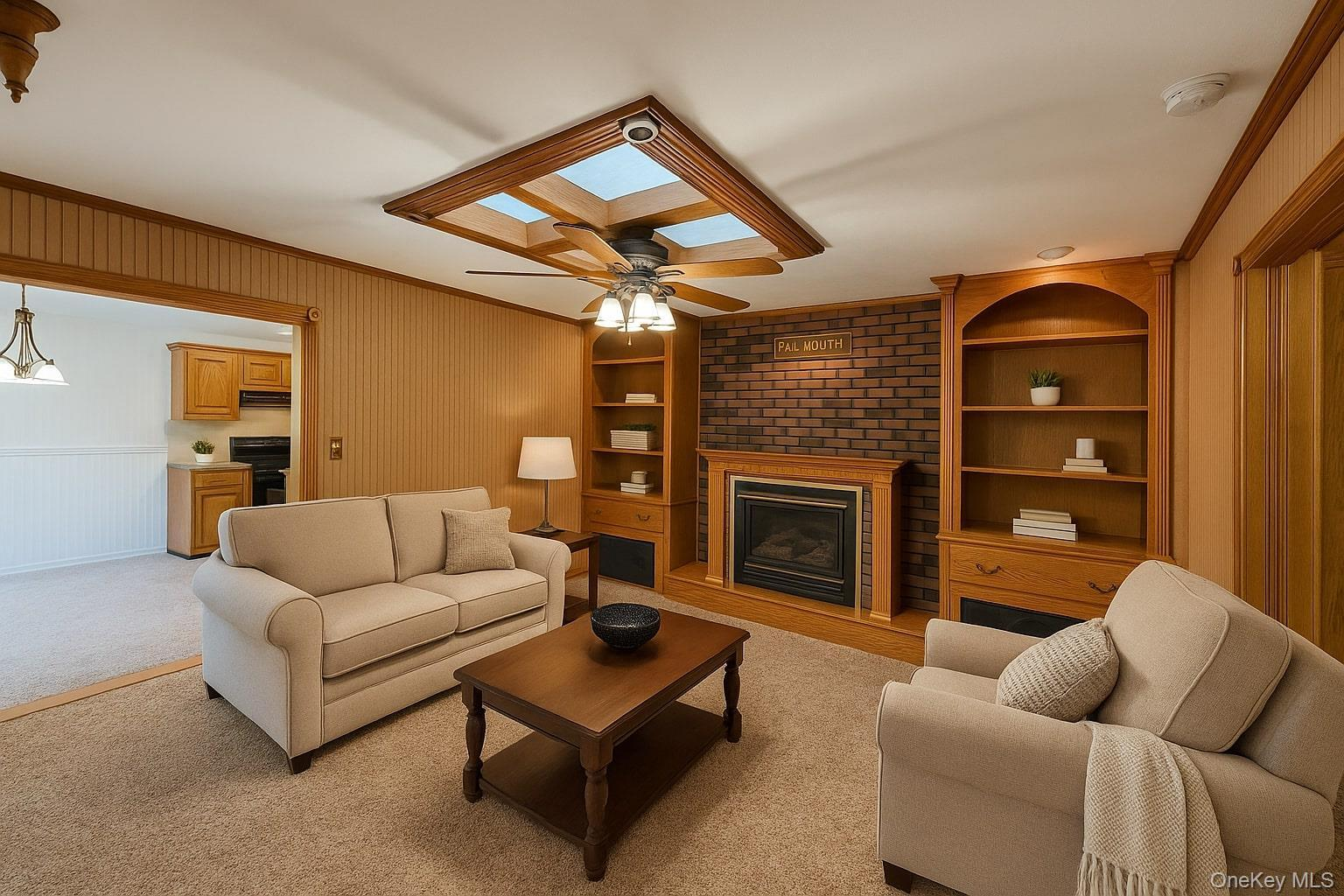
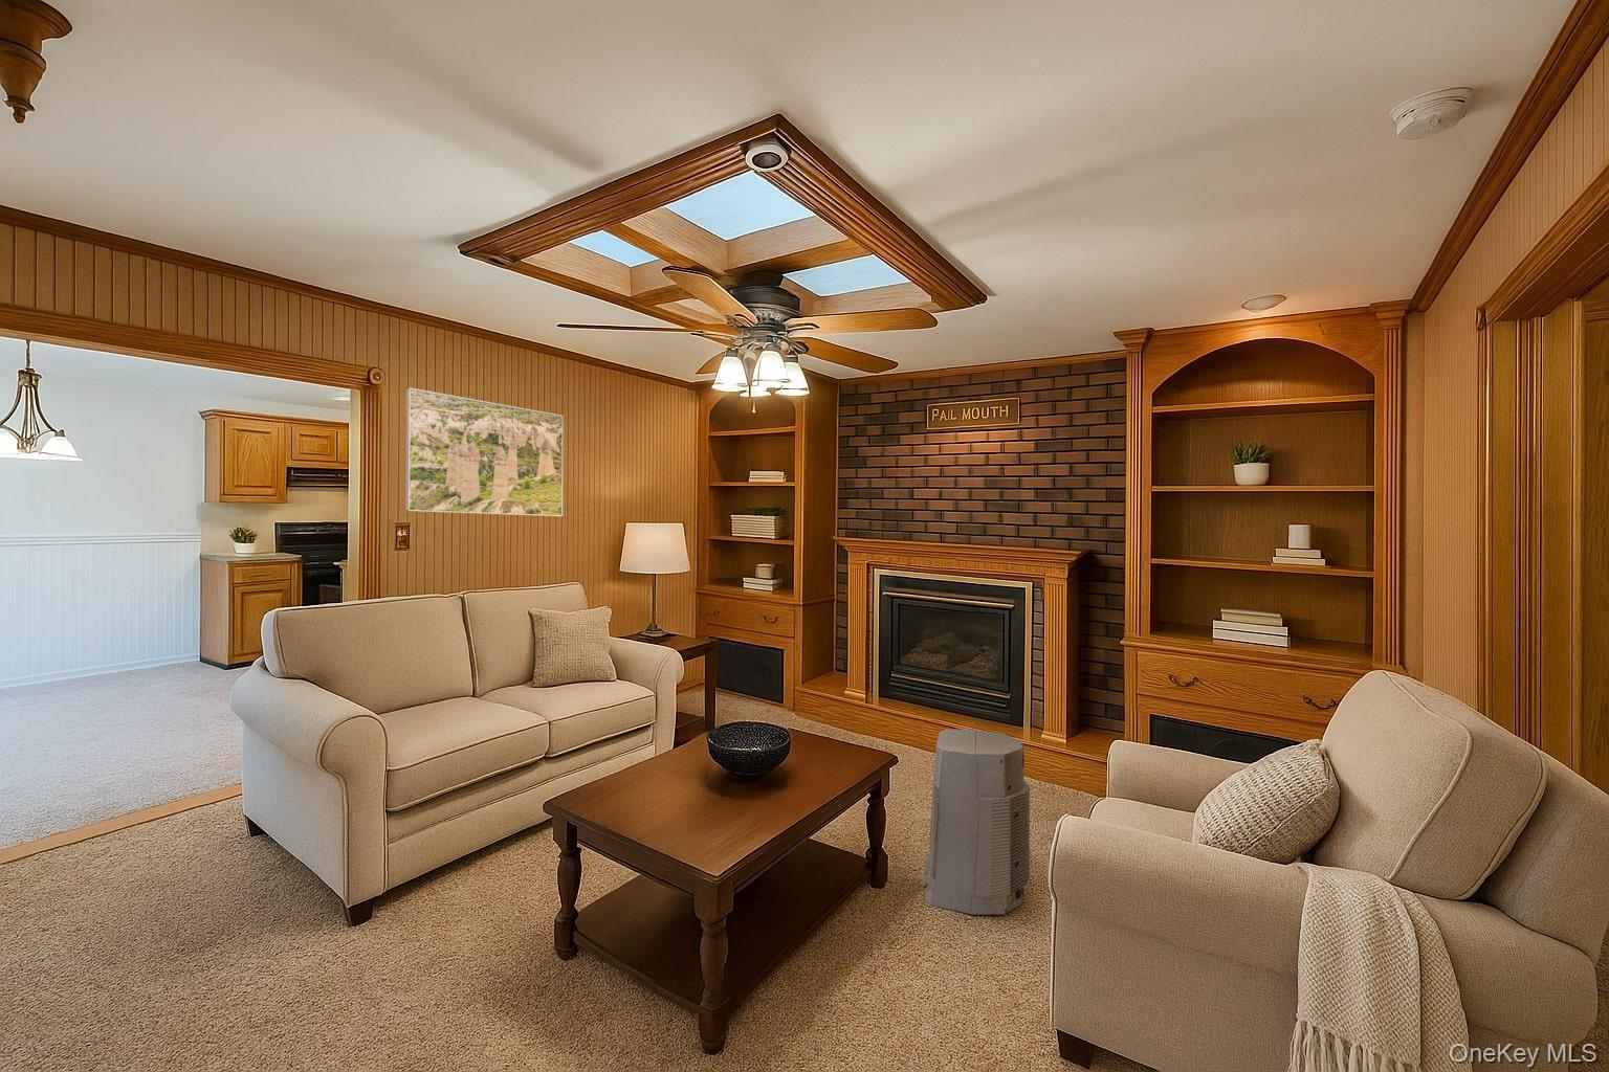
+ air purifier (976, 816)
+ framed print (491, 458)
